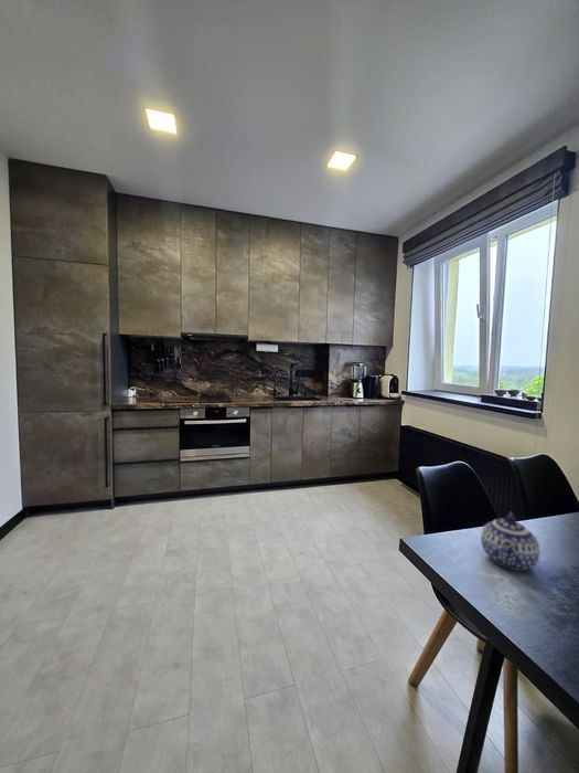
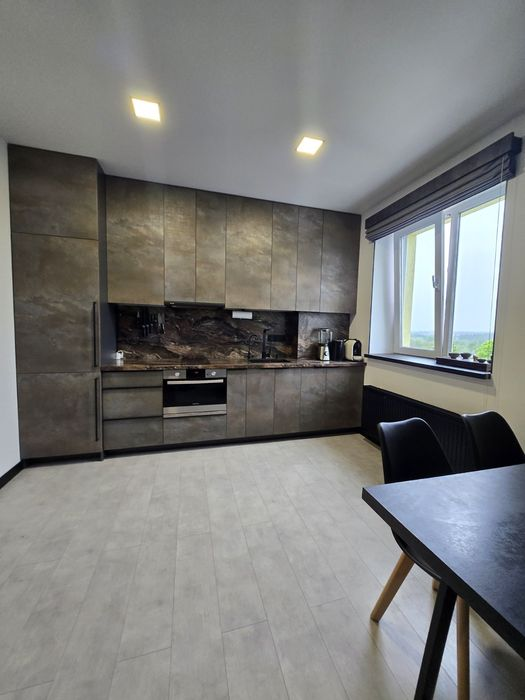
- teapot (510, 538)
